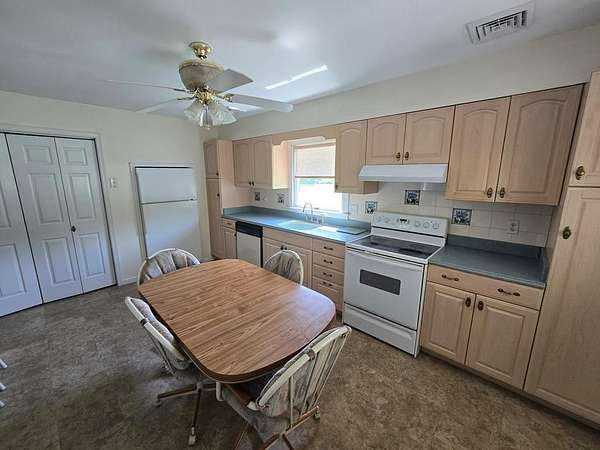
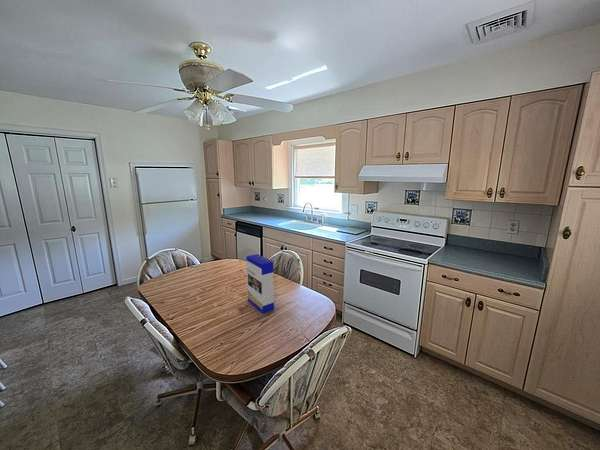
+ cereal box (259, 282)
